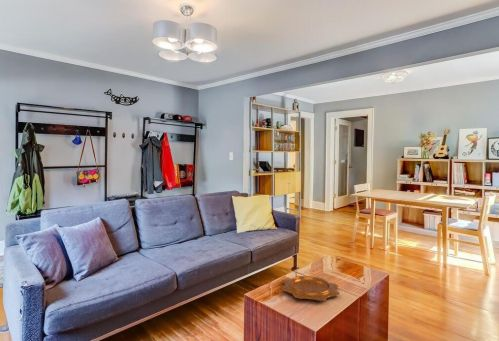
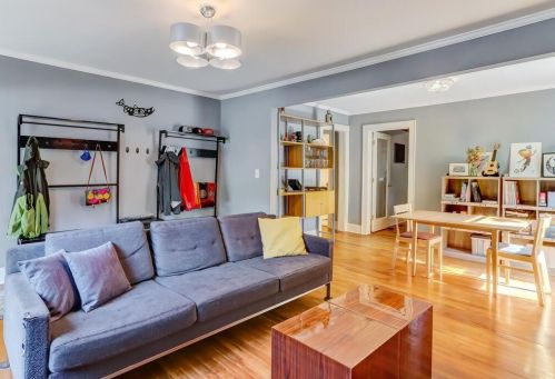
- decorative bowl (309, 286)
